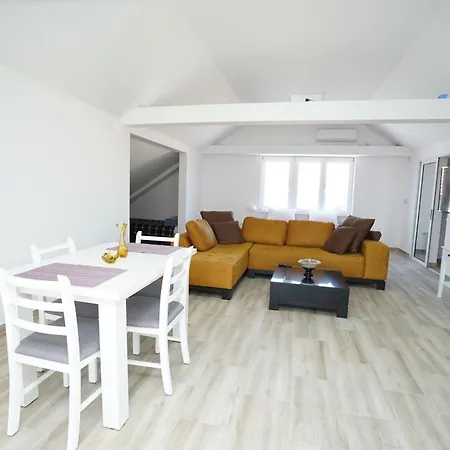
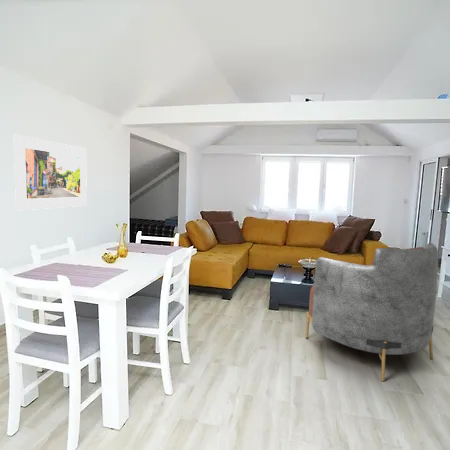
+ armchair (370, 294)
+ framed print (55, 175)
